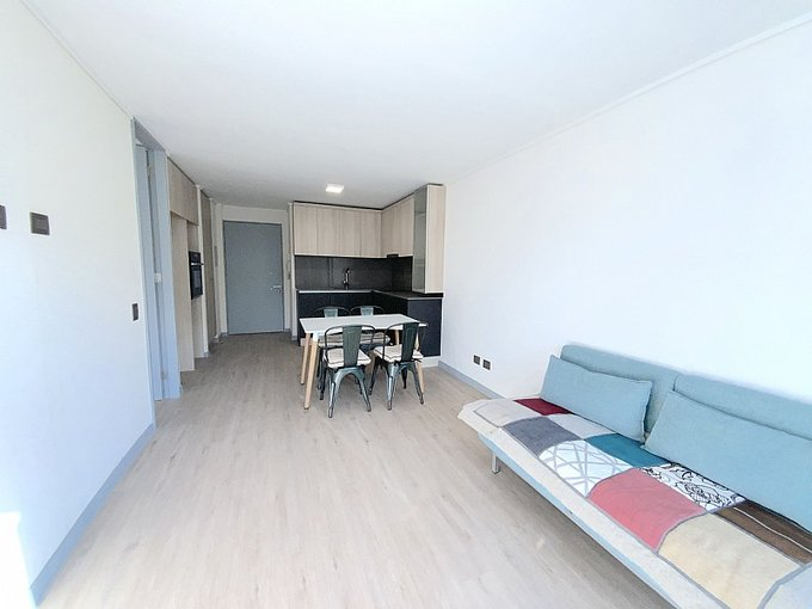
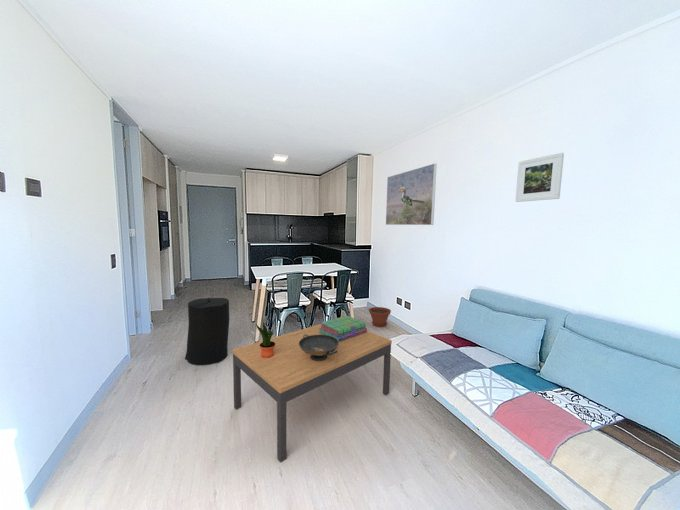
+ potted plant (265, 338)
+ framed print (537, 179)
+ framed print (407, 198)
+ stack of books (343, 327)
+ plant pot (379, 317)
+ trash can (208, 327)
+ decorative bowl (318, 349)
+ coffee table (315, 372)
